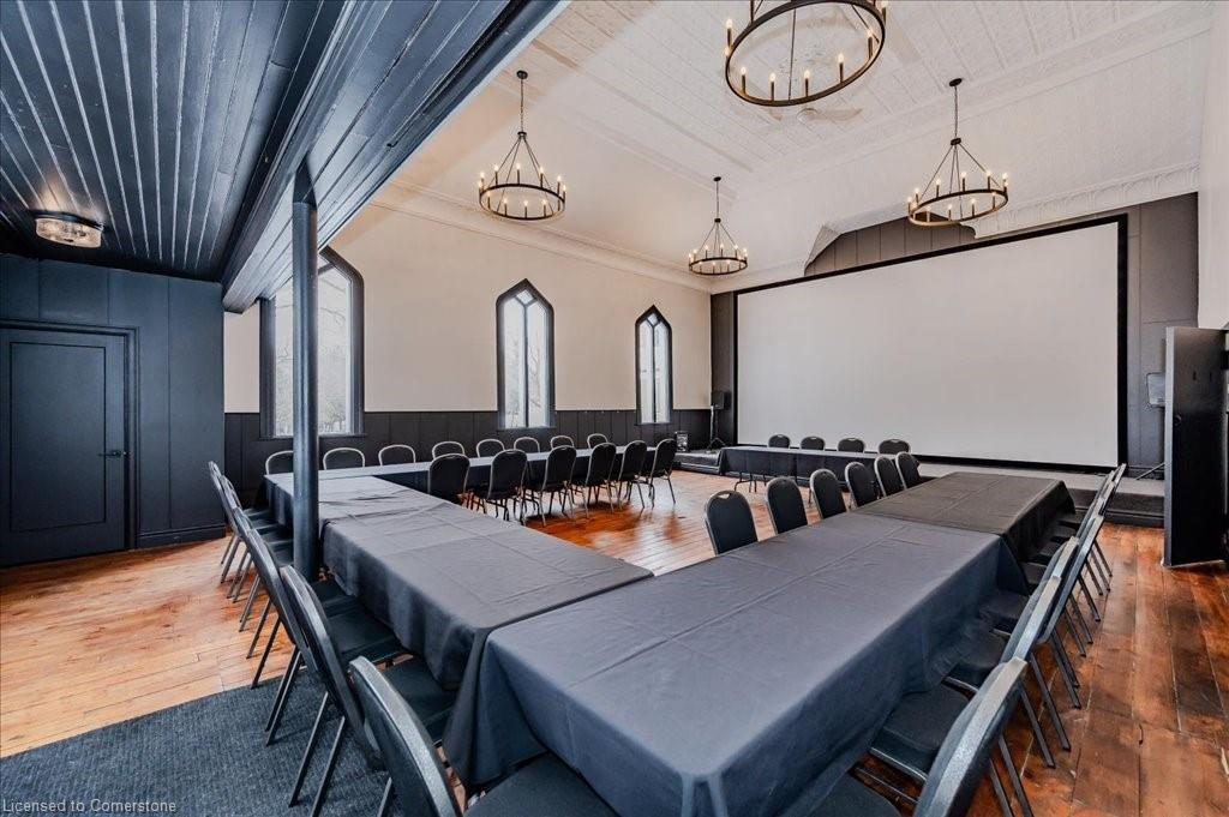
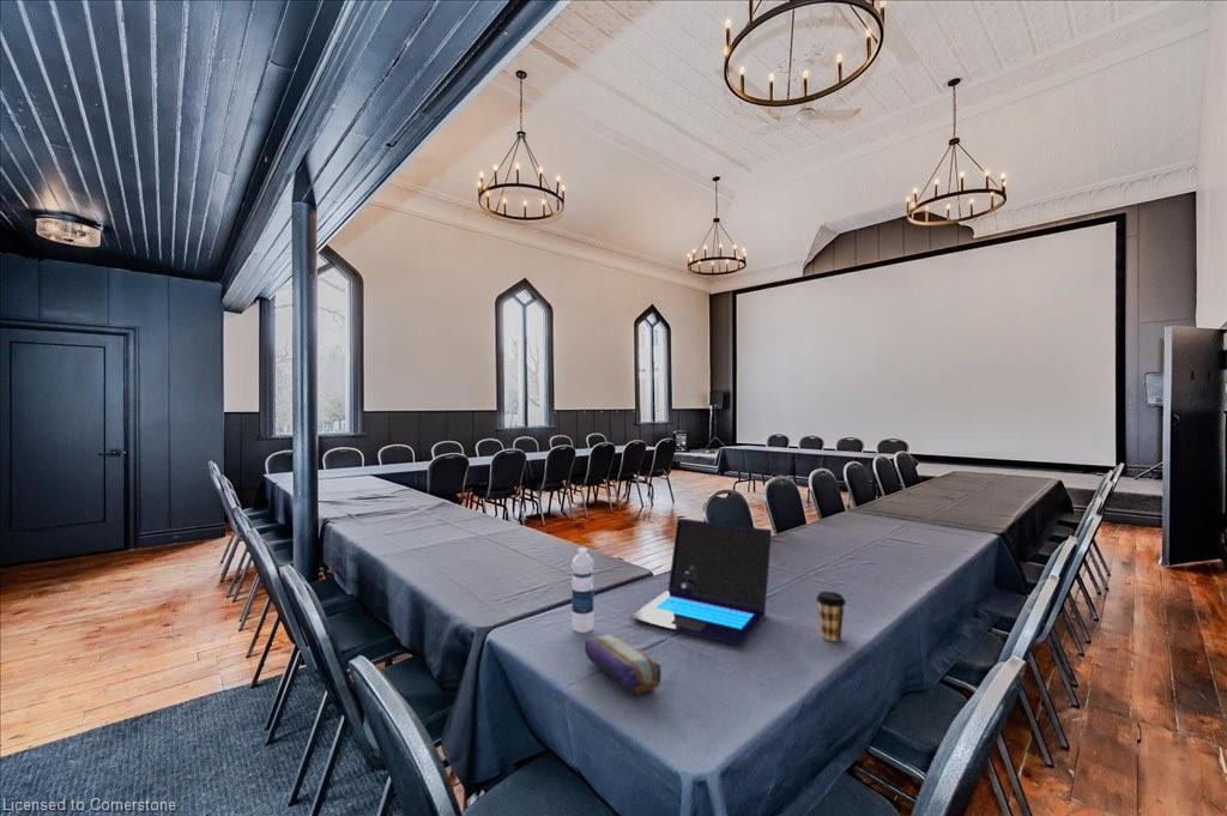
+ water bottle (582, 588)
+ coffee cup (830, 616)
+ pencil case (621, 661)
+ laptop (703, 573)
